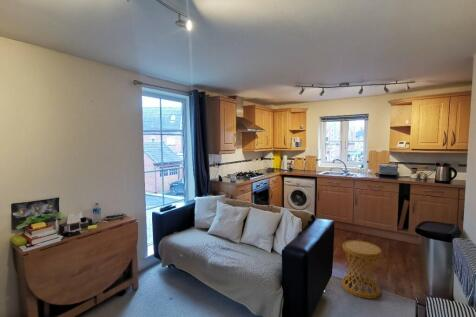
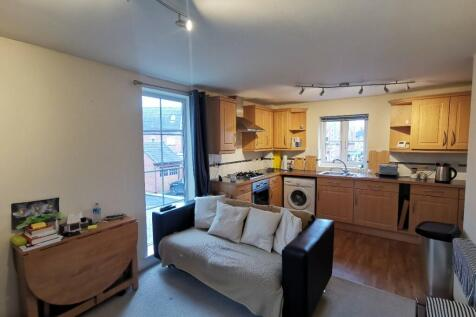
- side table (361, 267)
